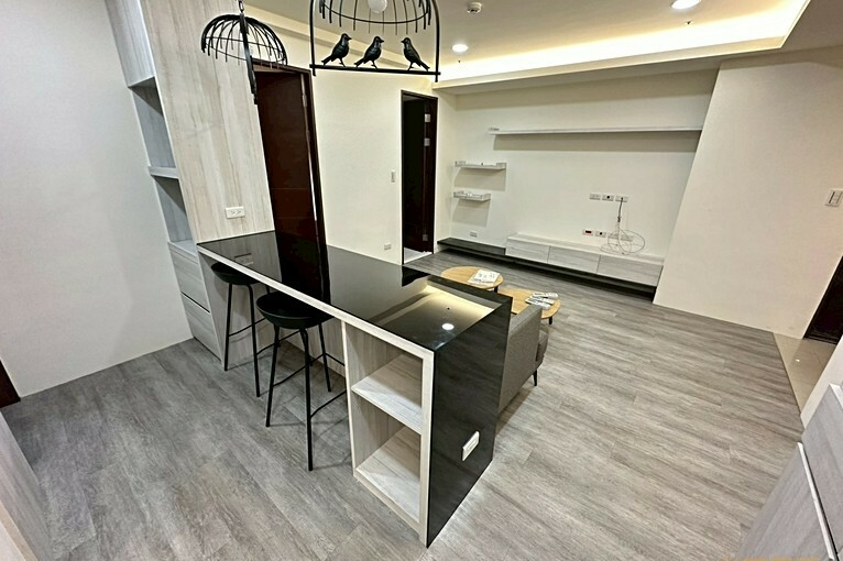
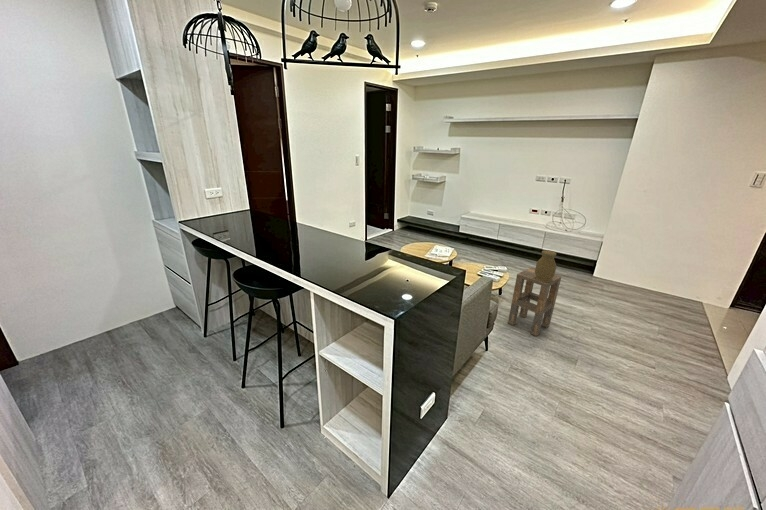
+ decorative jar (546, 265)
+ side table (533, 300)
